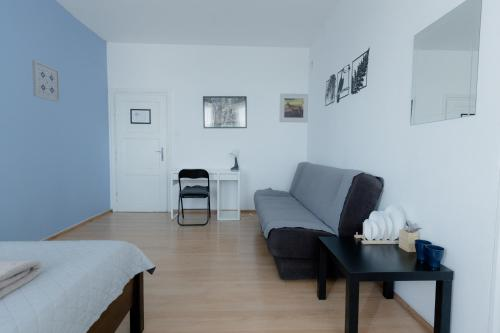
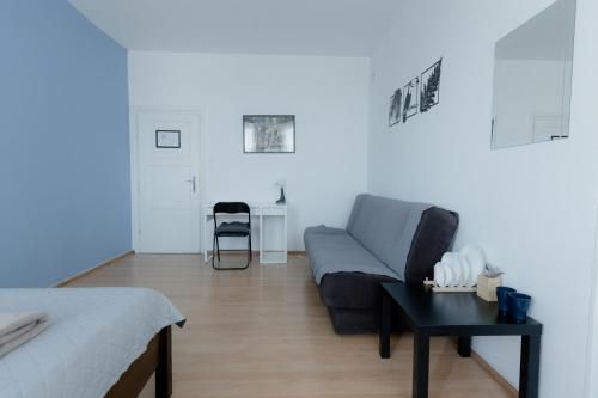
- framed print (293, 108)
- wall art (47, 82)
